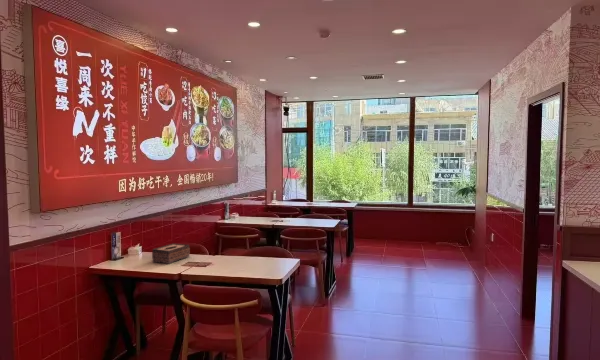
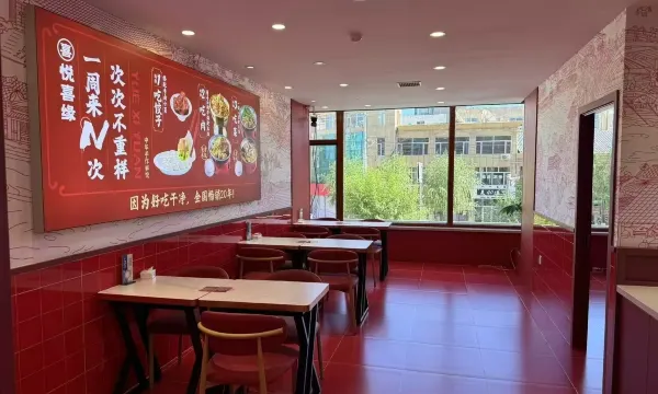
- tissue box (171, 253)
